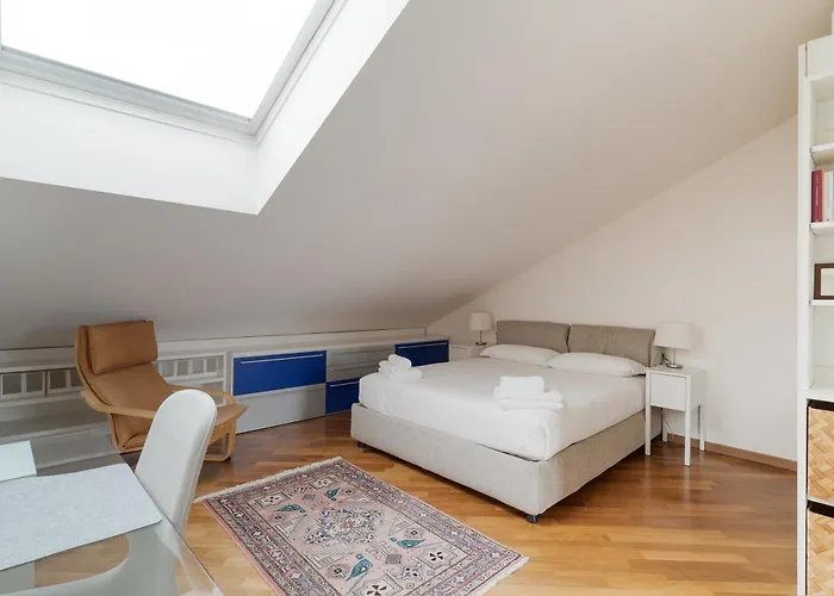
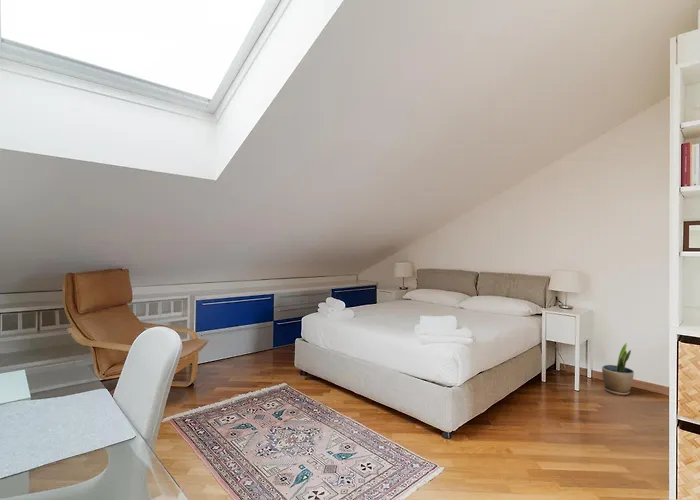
+ potted plant (617, 367)
